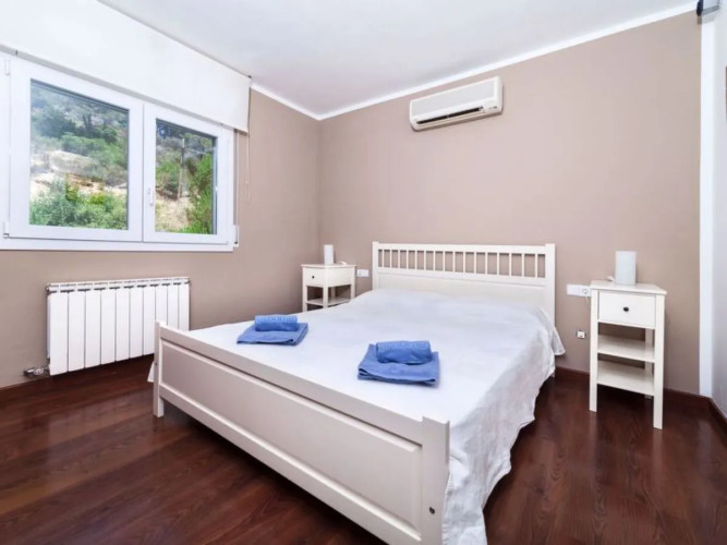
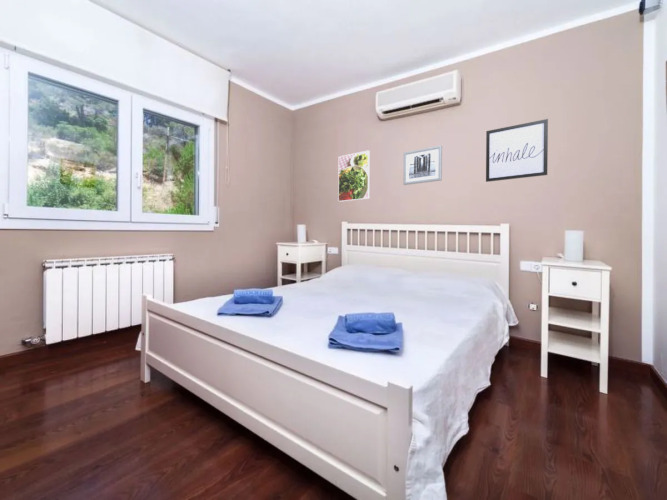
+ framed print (353, 176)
+ wall art (422, 166)
+ wall art (515, 152)
